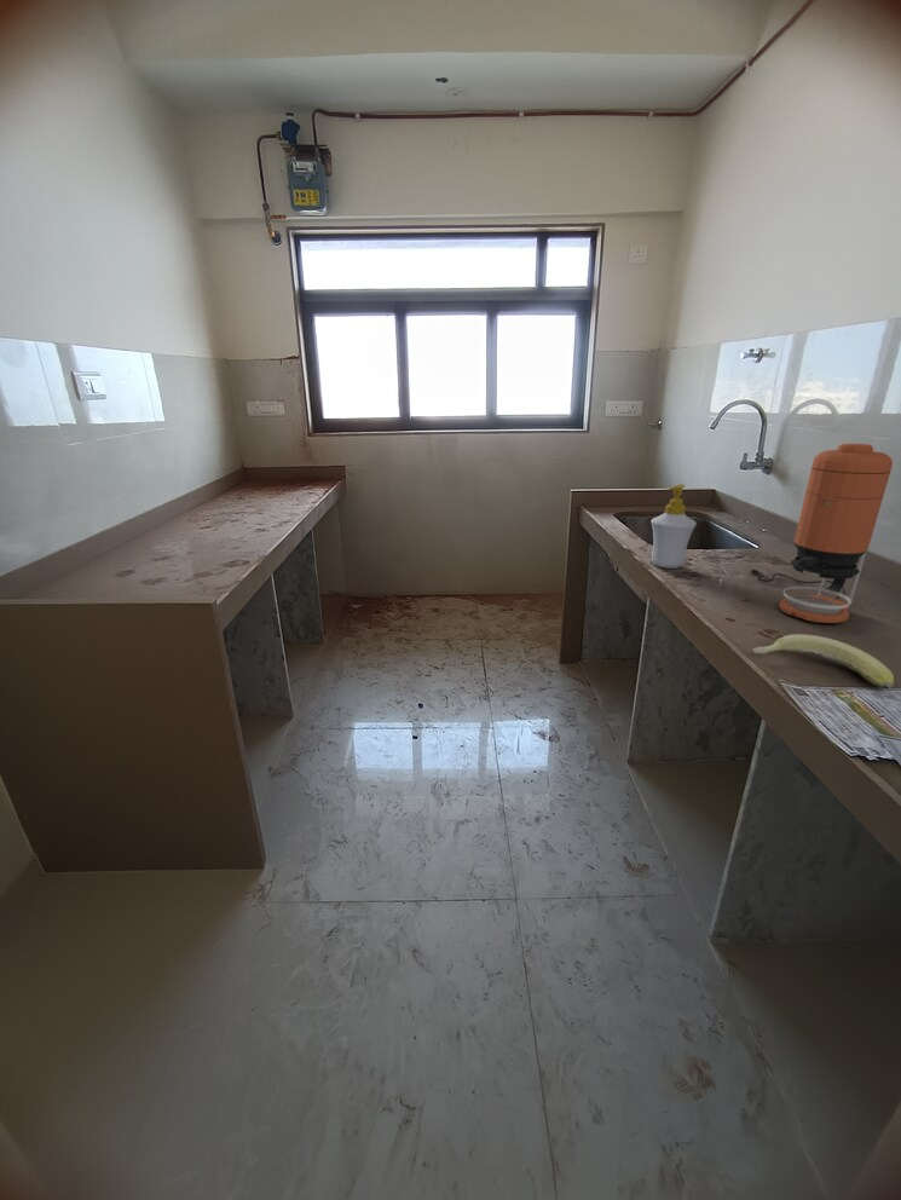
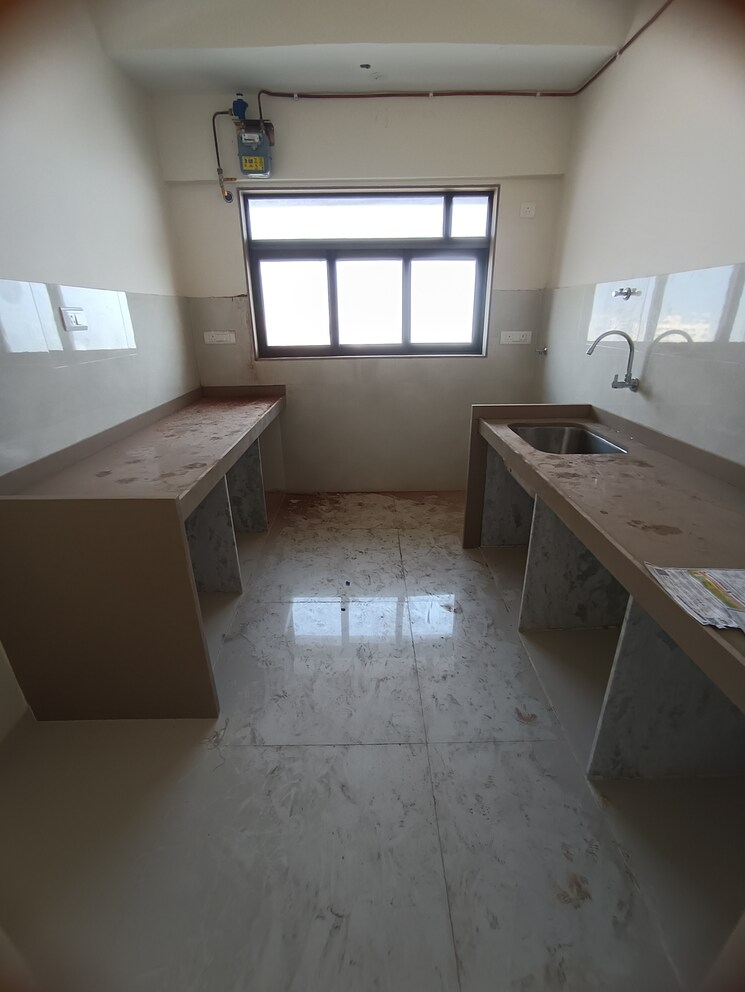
- soap bottle (672, 526)
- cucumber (816, 654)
- coffee maker (804, 521)
